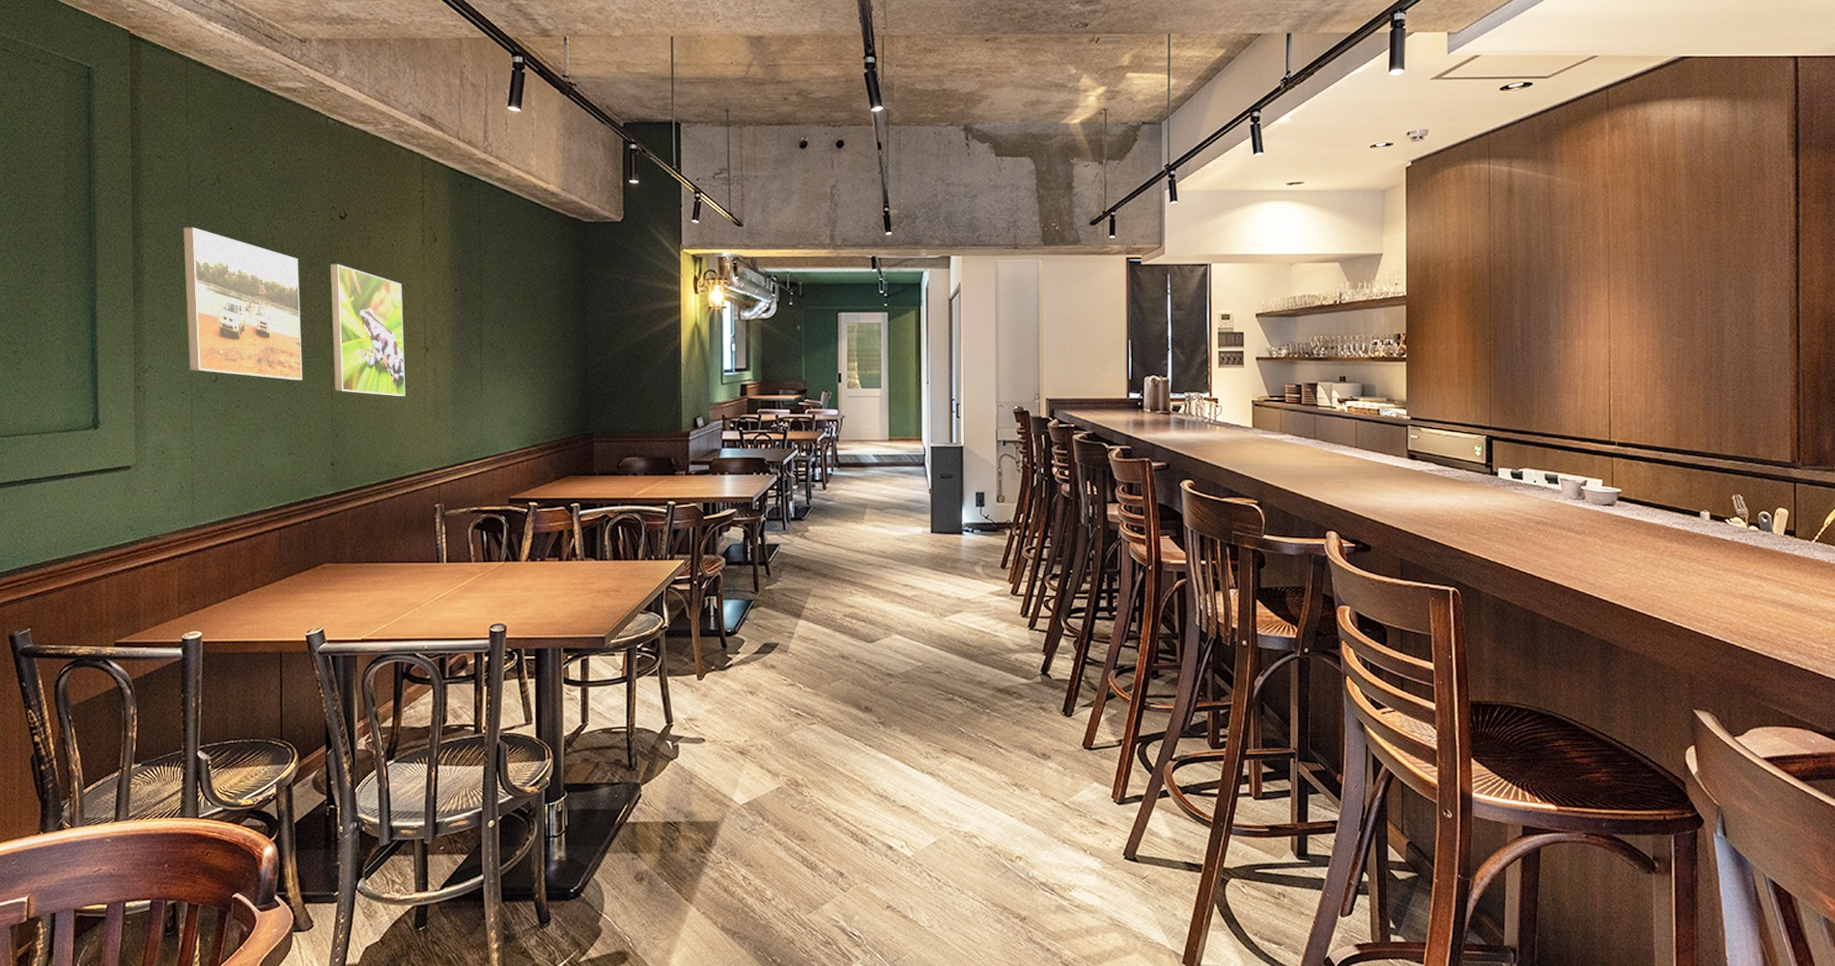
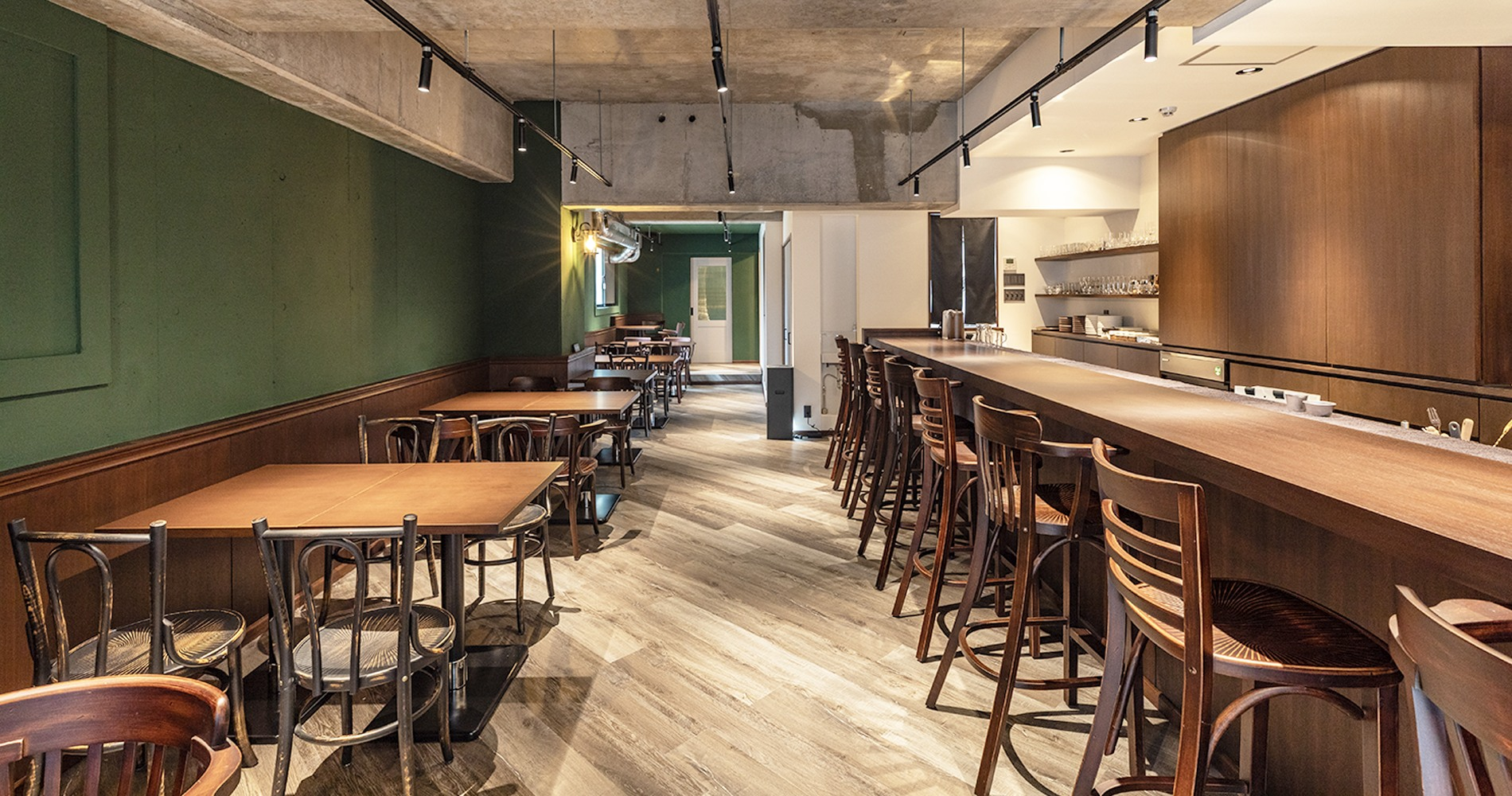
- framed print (248, 309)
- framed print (370, 334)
